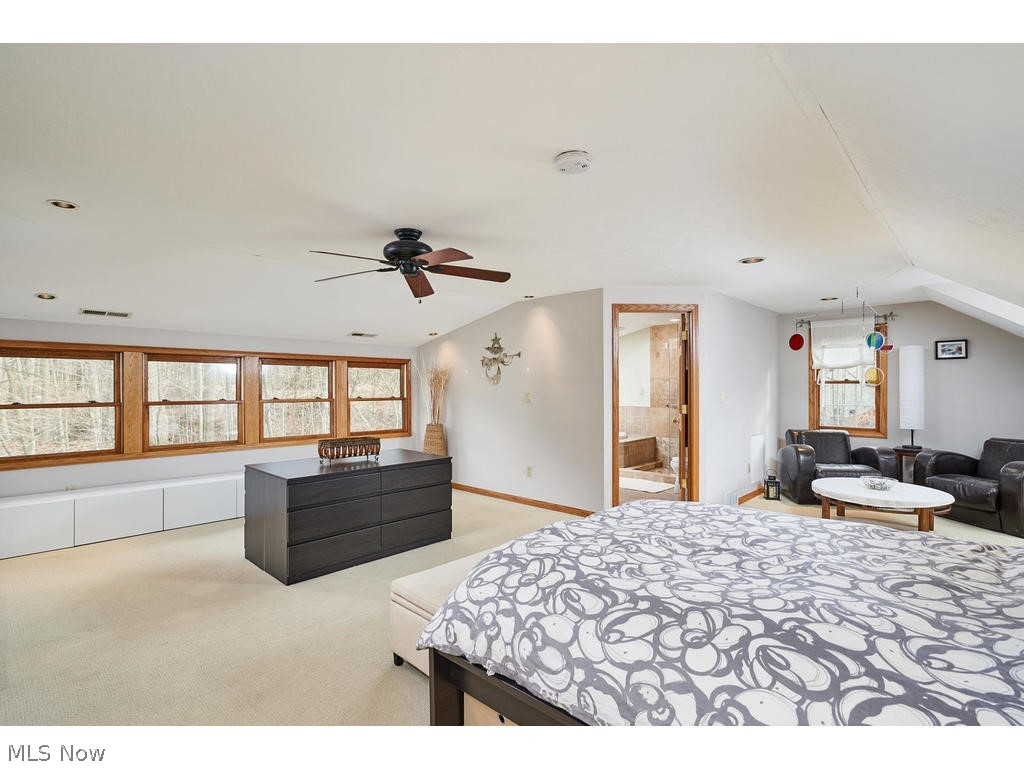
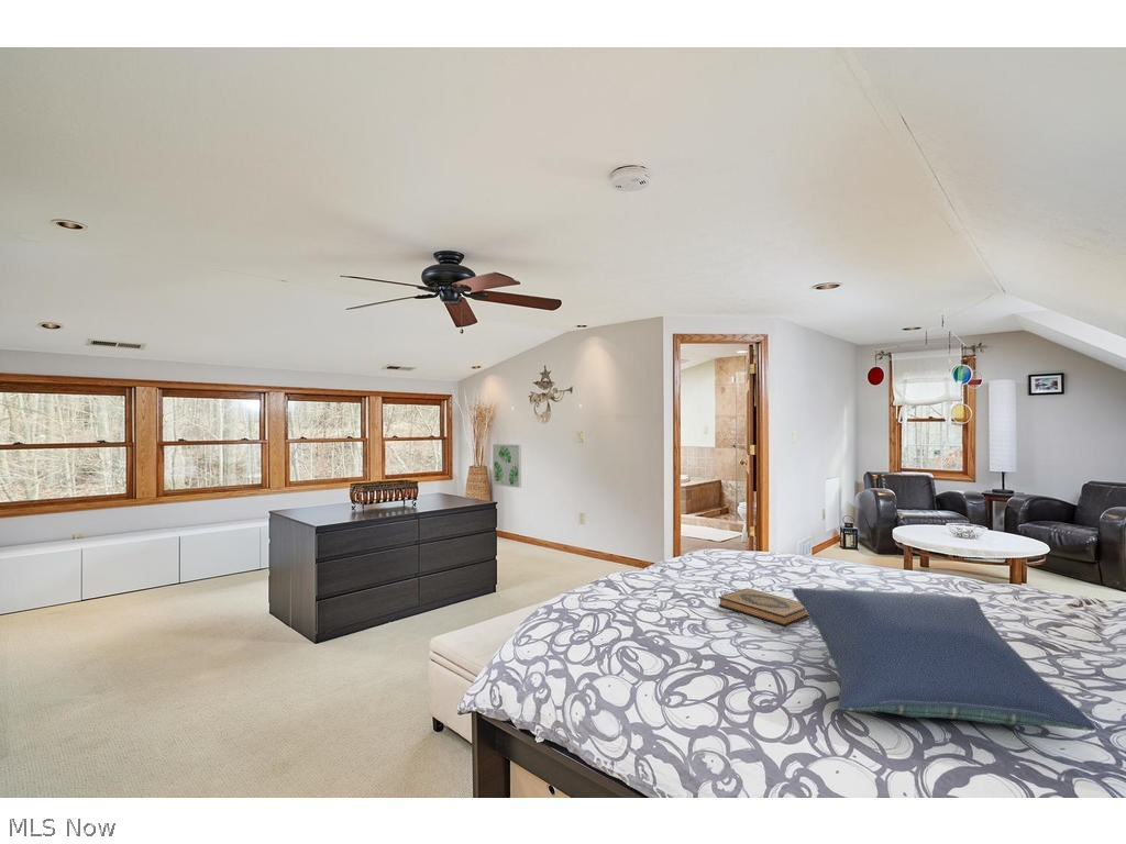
+ pillow (914, 646)
+ hardback book (764, 604)
+ wall art (506, 465)
